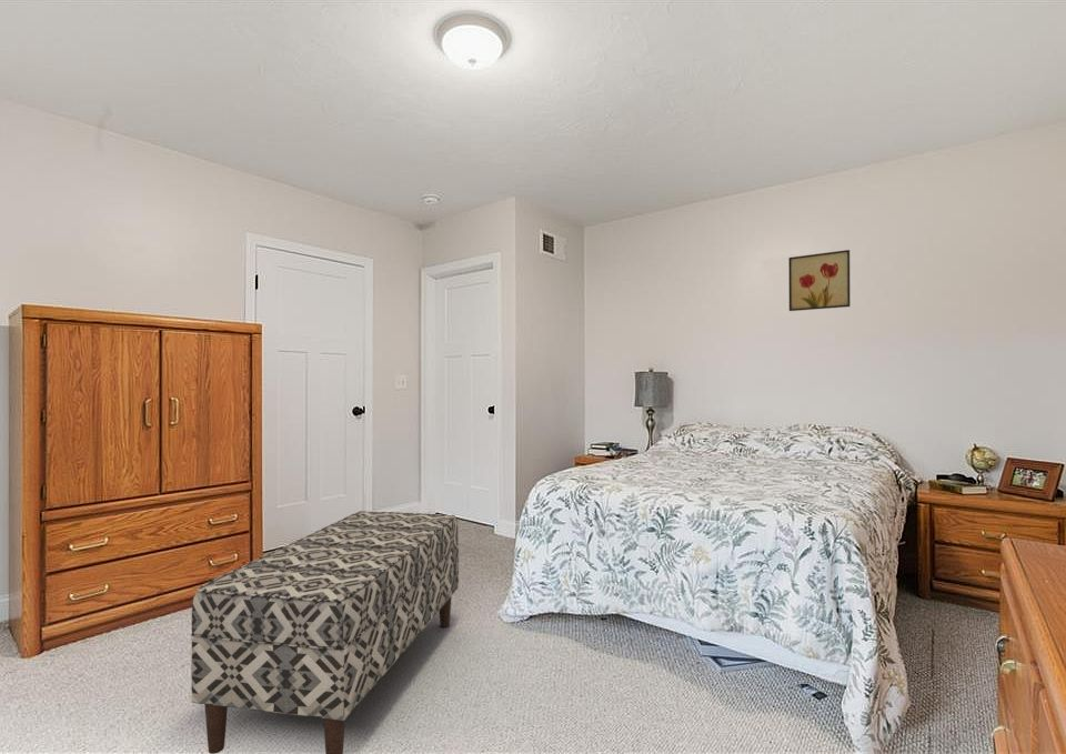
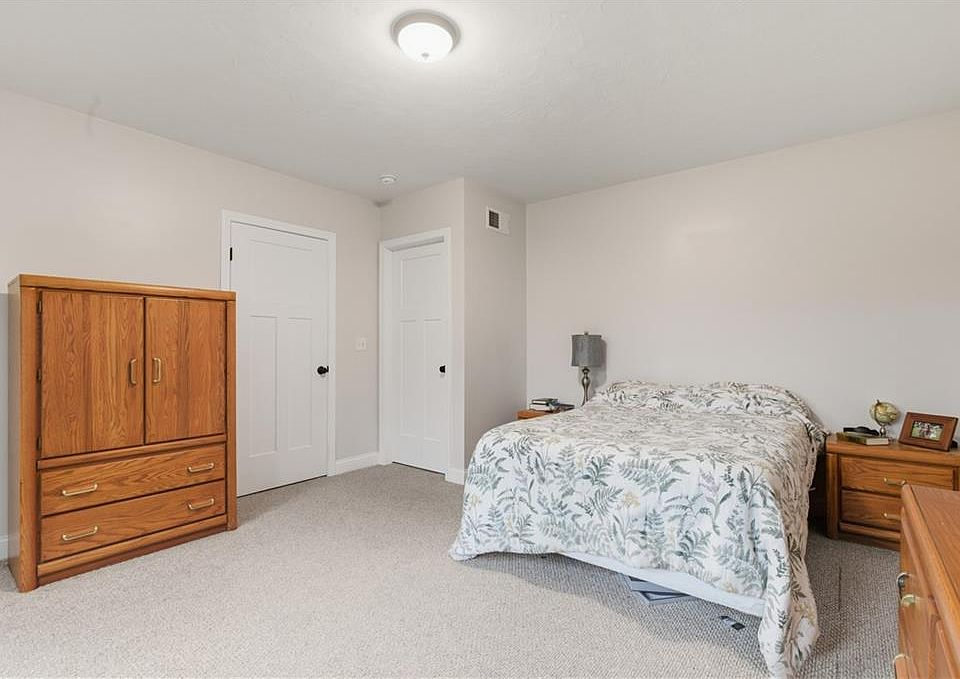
- wall art (818, 281)
- bench (353, 609)
